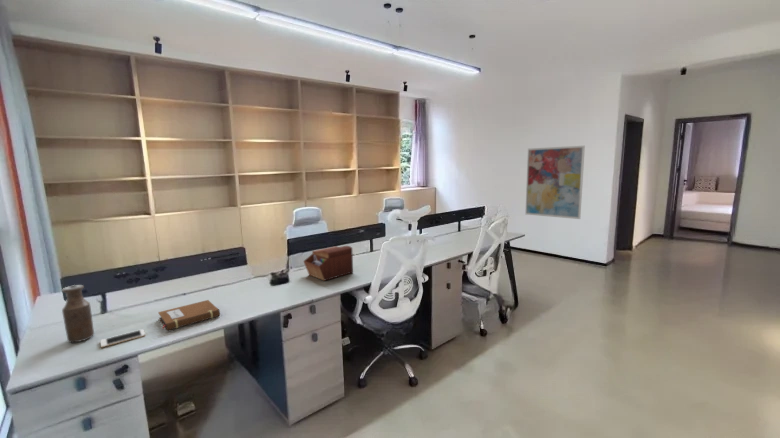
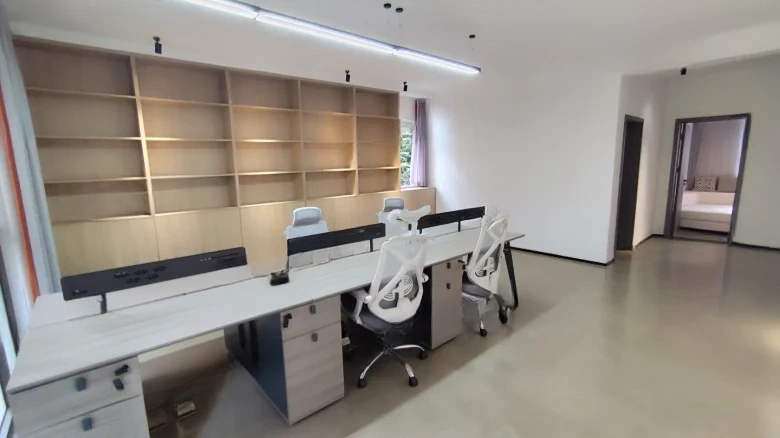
- notebook (188, 314)
- cell phone (123, 337)
- bottle (77, 313)
- wall art (553, 182)
- sewing box (327, 261)
